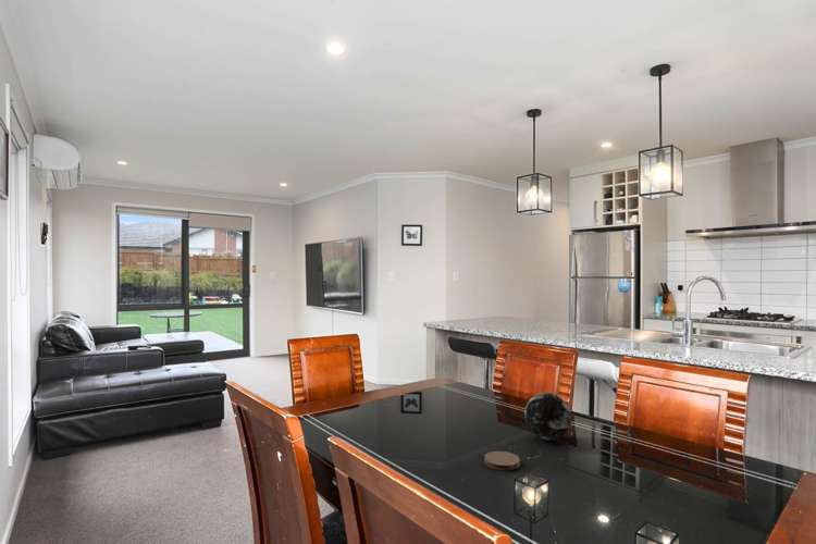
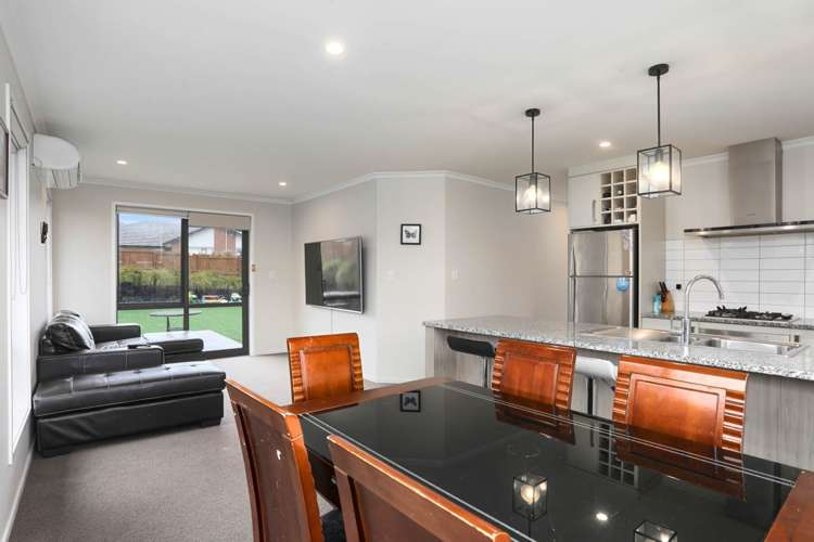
- decorative orb (547, 416)
- coaster (502, 460)
